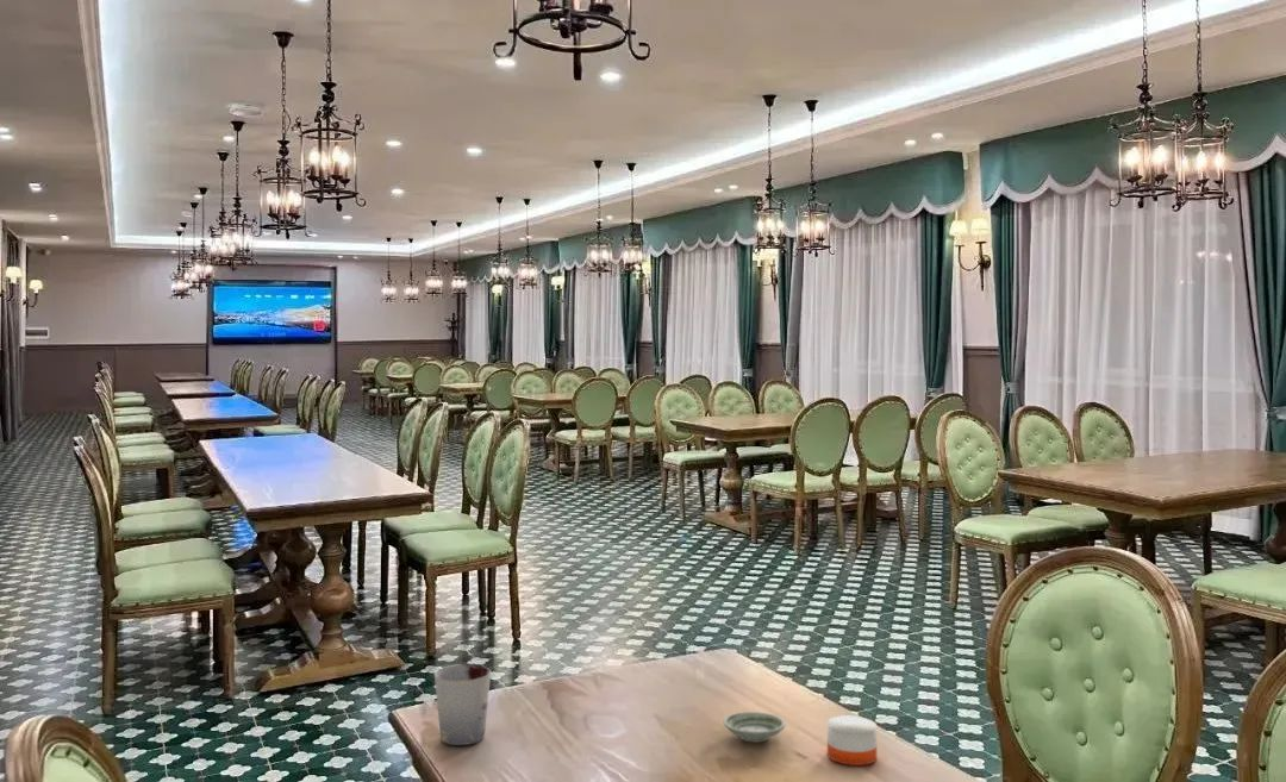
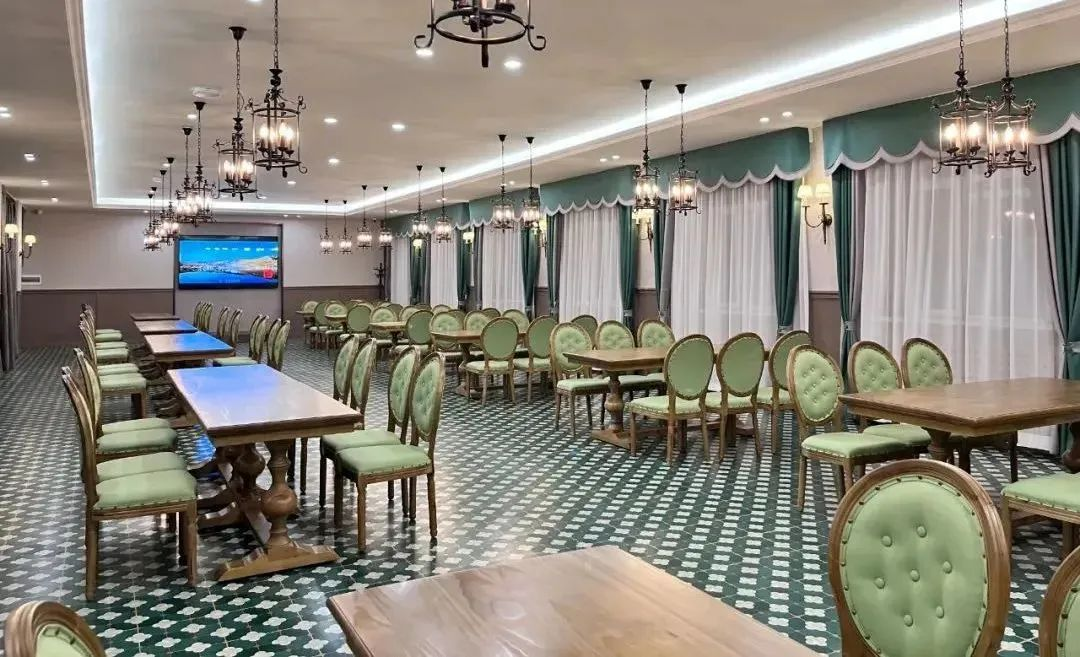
- saucer (754, 728)
- cup (463, 701)
- candle (851, 721)
